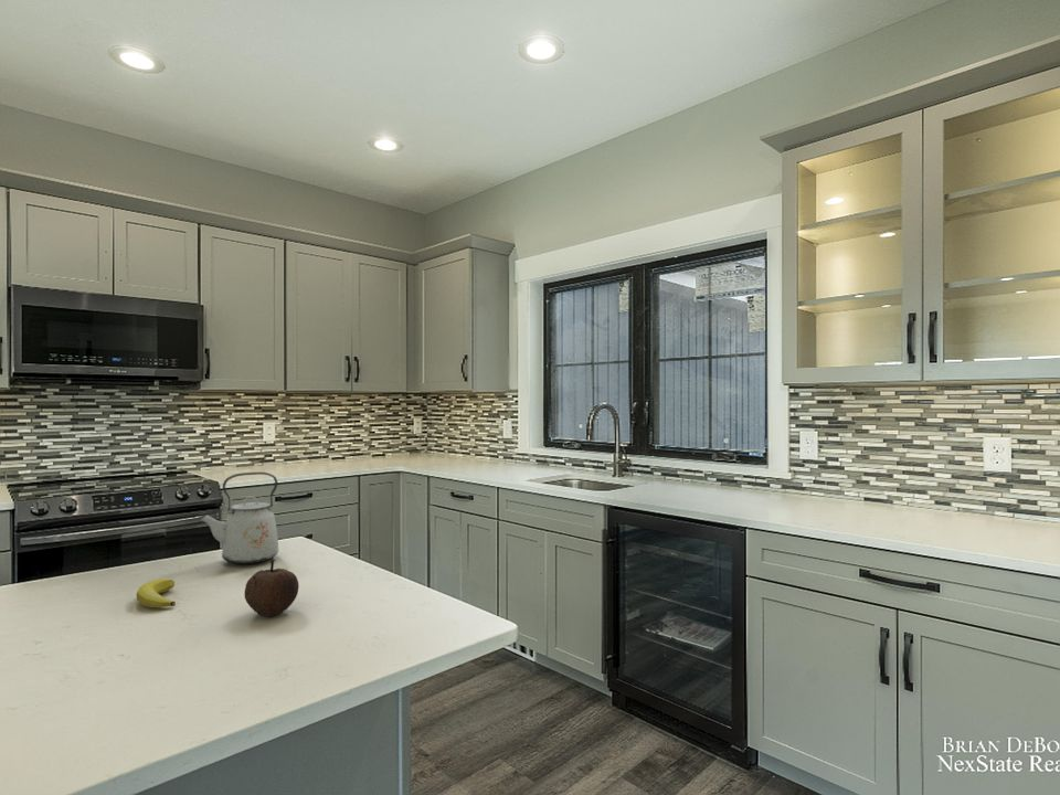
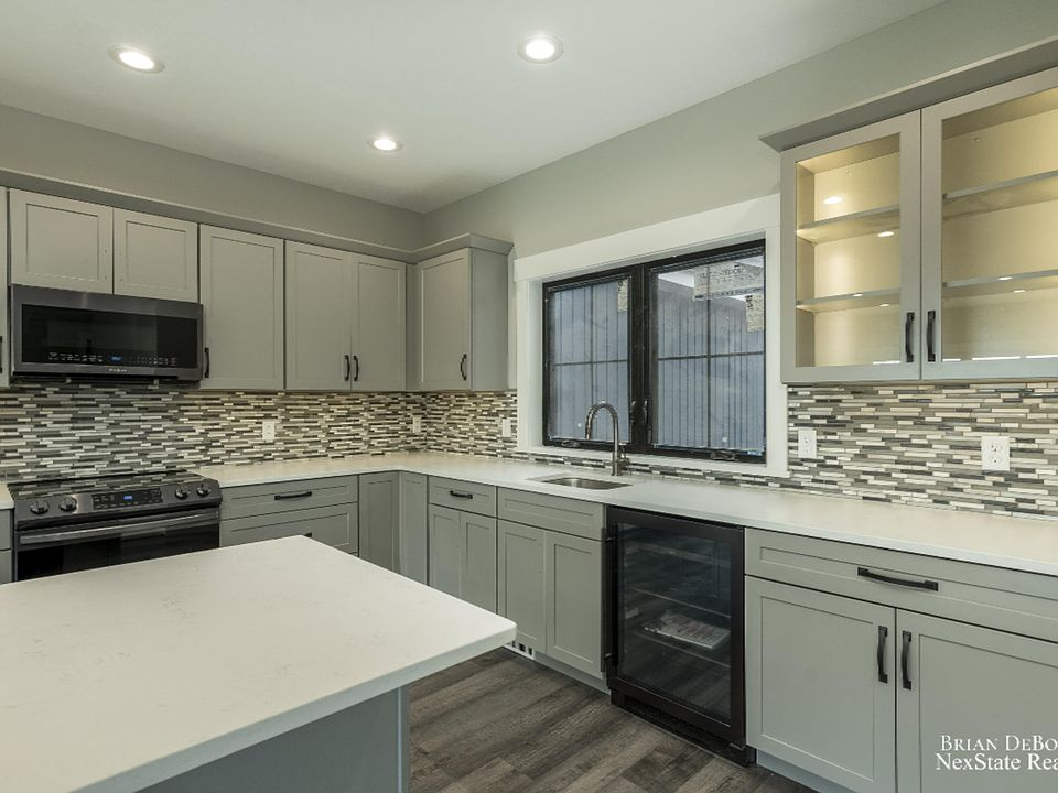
- kettle (240, 517)
- fruit (272, 587)
- banana (157, 592)
